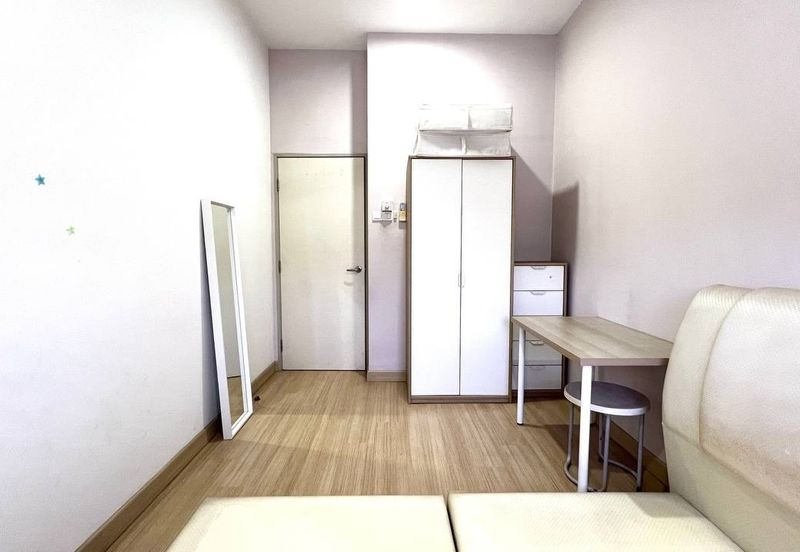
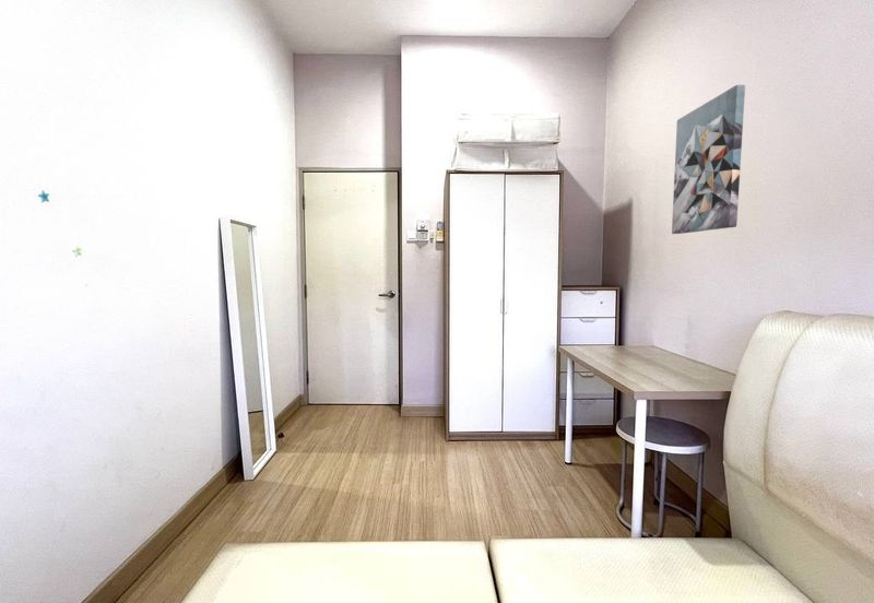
+ wall art (704, 168)
